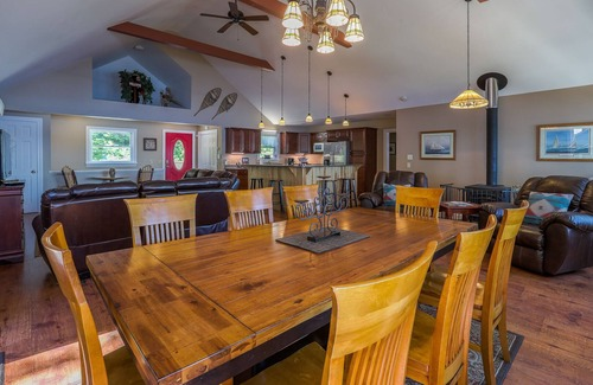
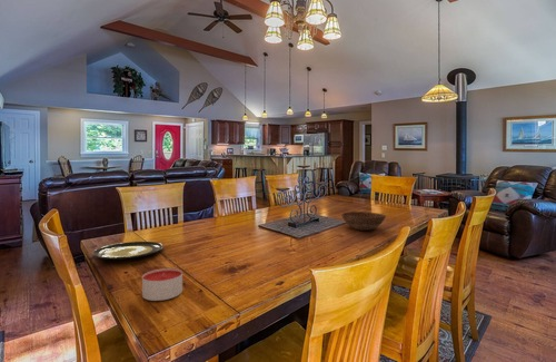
+ bowl (363, 221)
+ candle (162, 283)
+ plate (129, 251)
